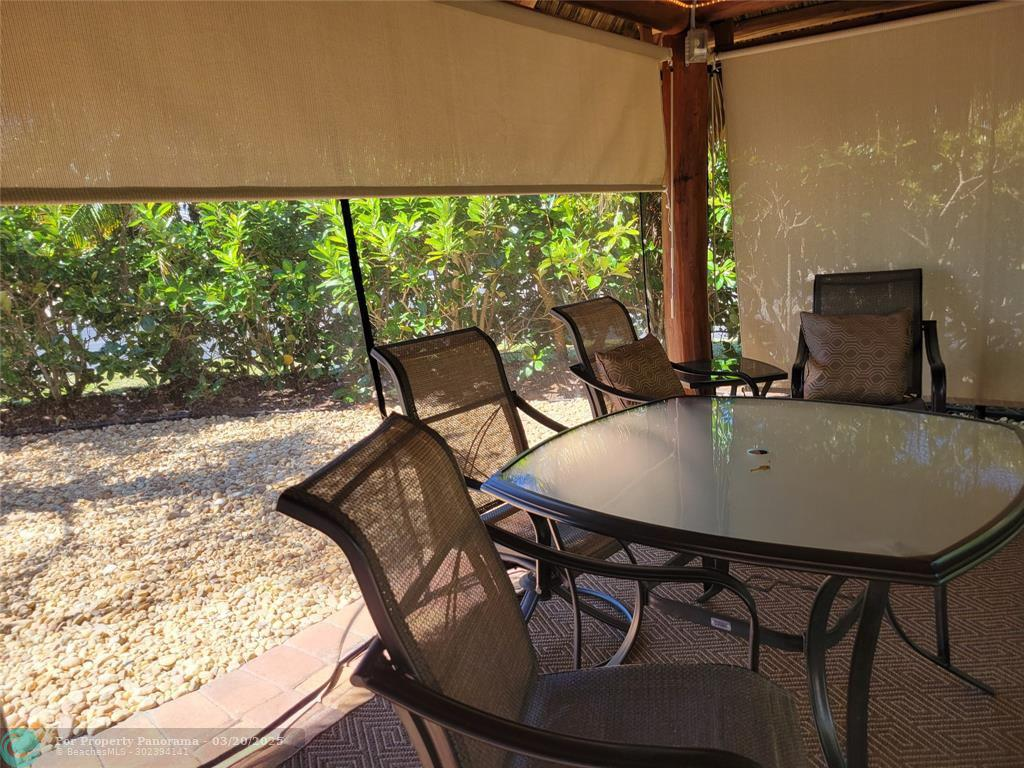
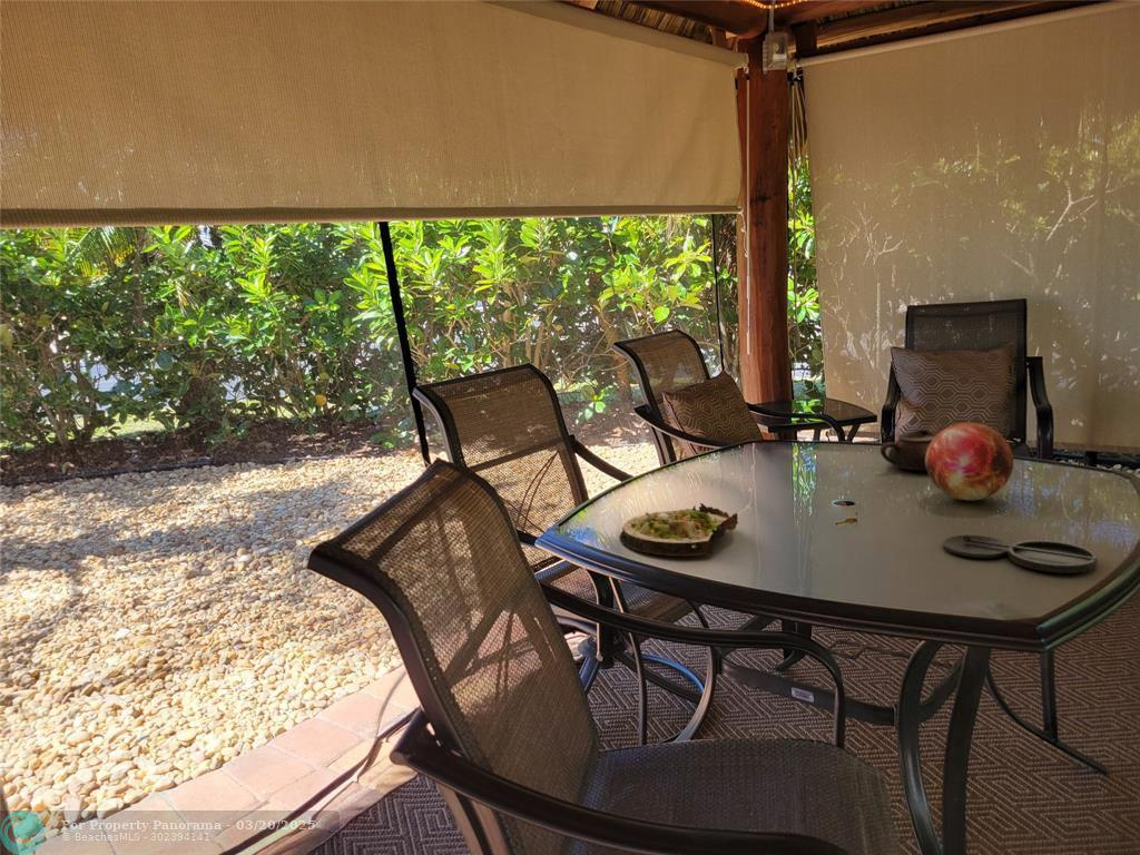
+ decorative orb (967, 461)
+ plate (1015, 548)
+ salad plate (675, 524)
+ teapot (918, 448)
